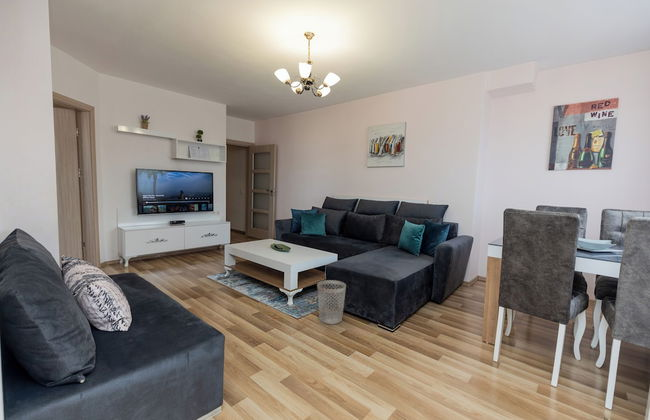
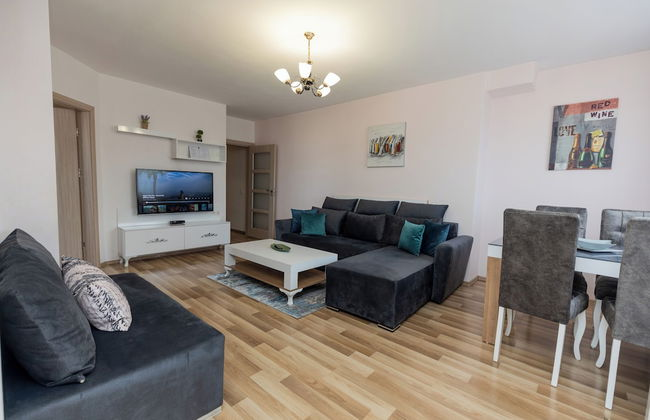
- wastebasket (331, 301)
